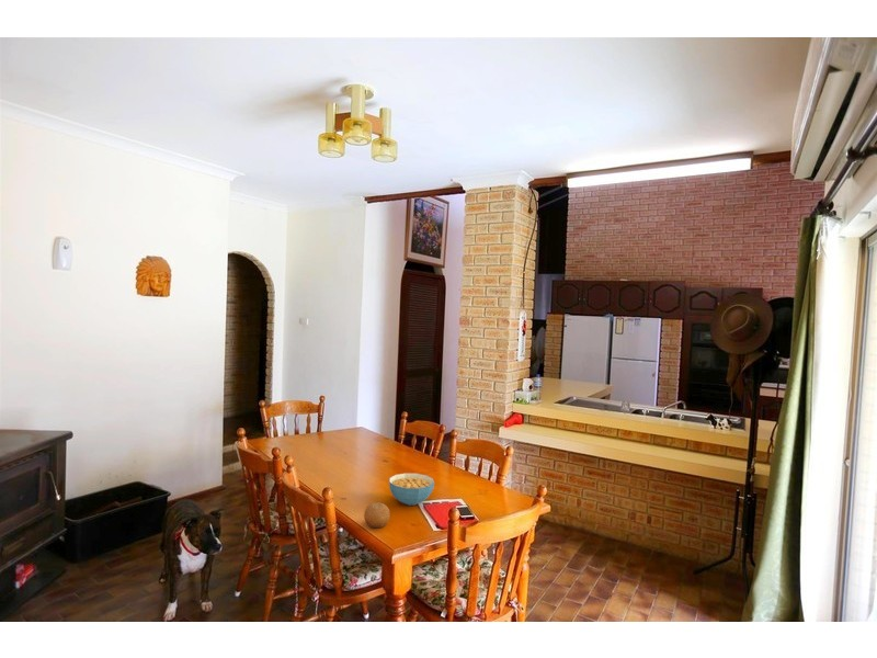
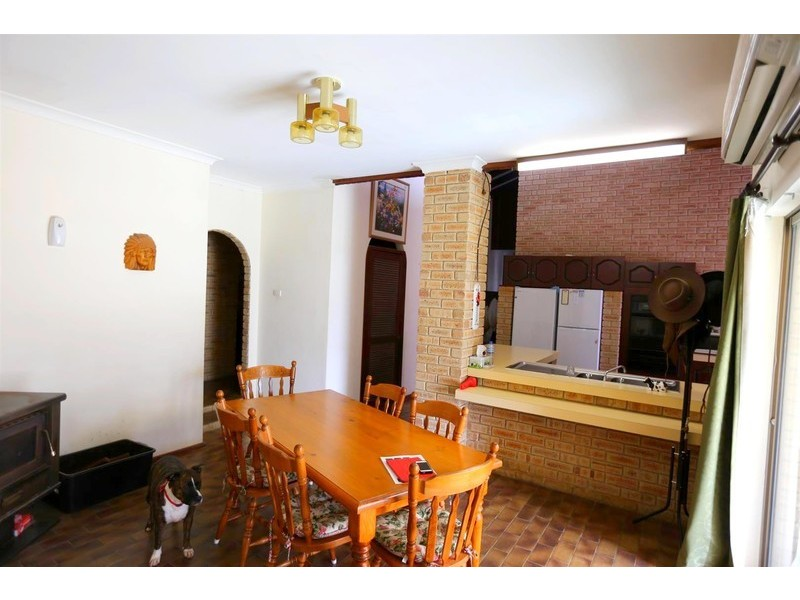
- cereal bowl (411, 491)
- fruit (376, 514)
